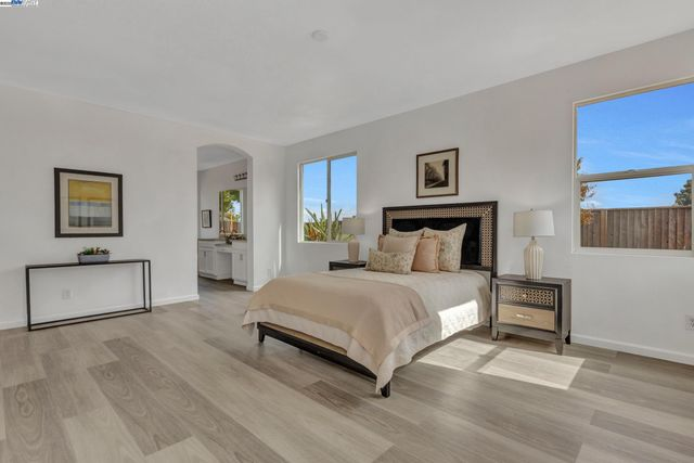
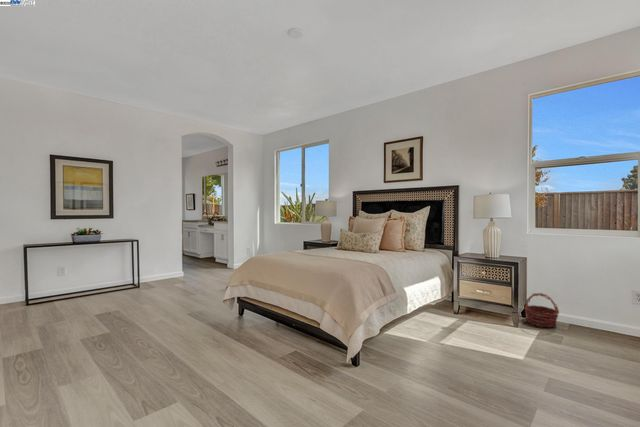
+ basket (540, 308)
